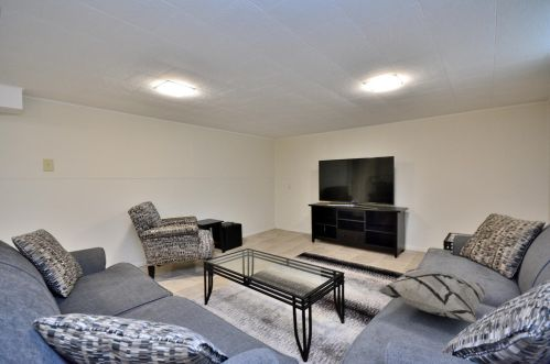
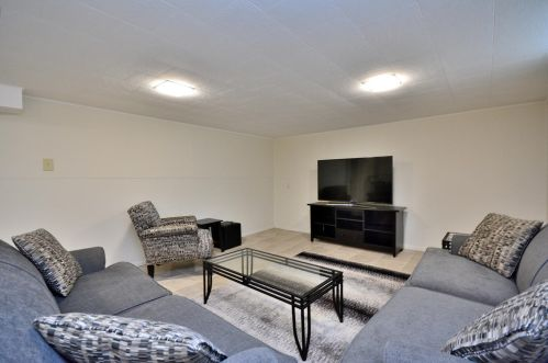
- decorative pillow (433, 290)
